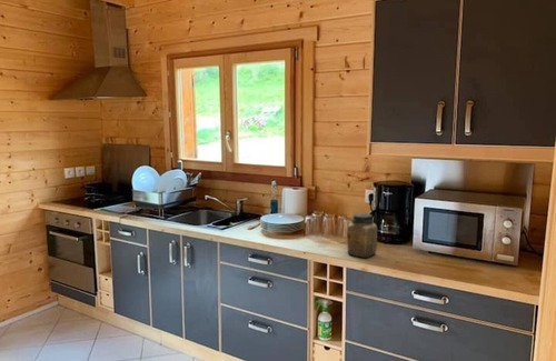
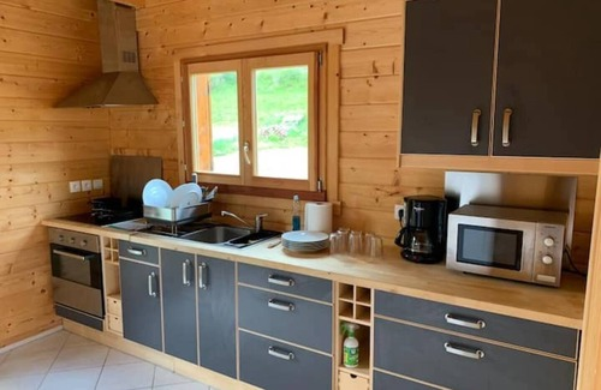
- jar (361, 234)
